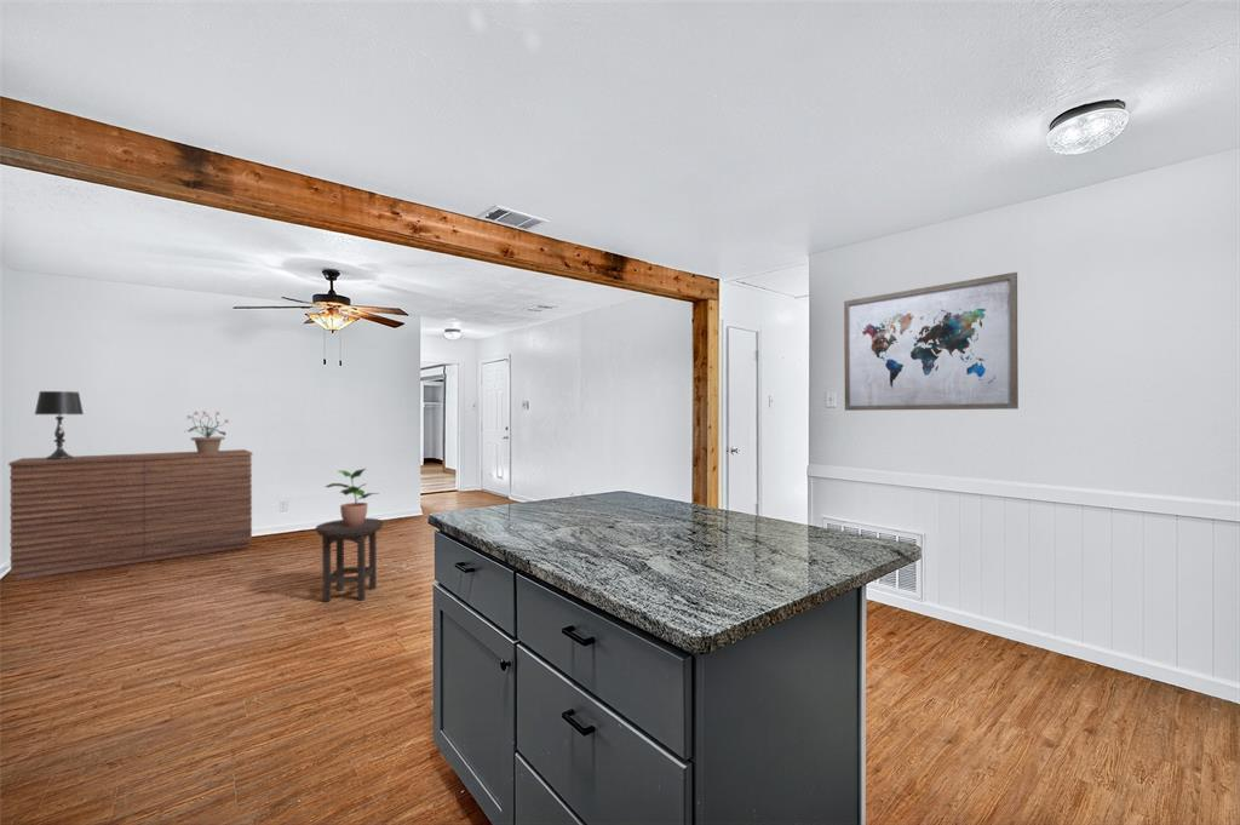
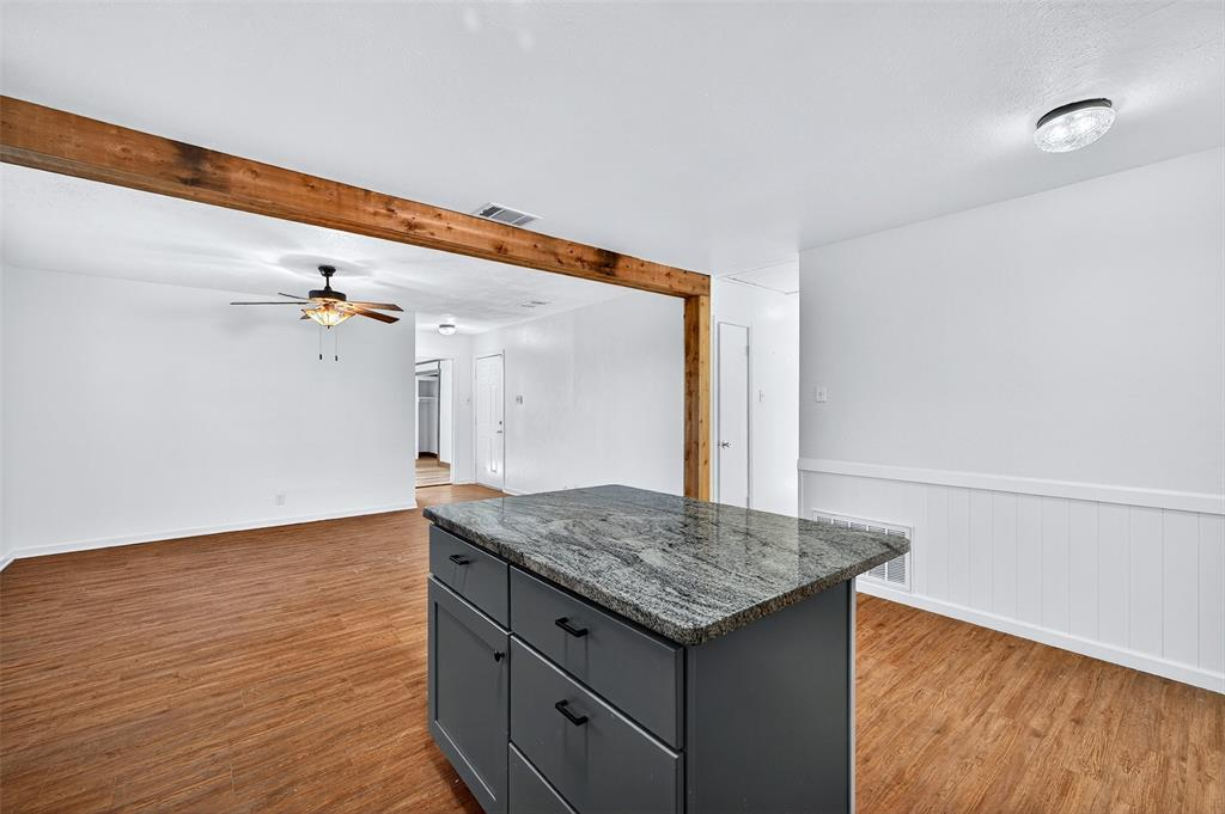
- sideboard (144, 505)
- potted plant (354, 494)
- potted plant (206, 431)
- stool (343, 558)
- table lamp (59, 424)
- wall art (922, 349)
